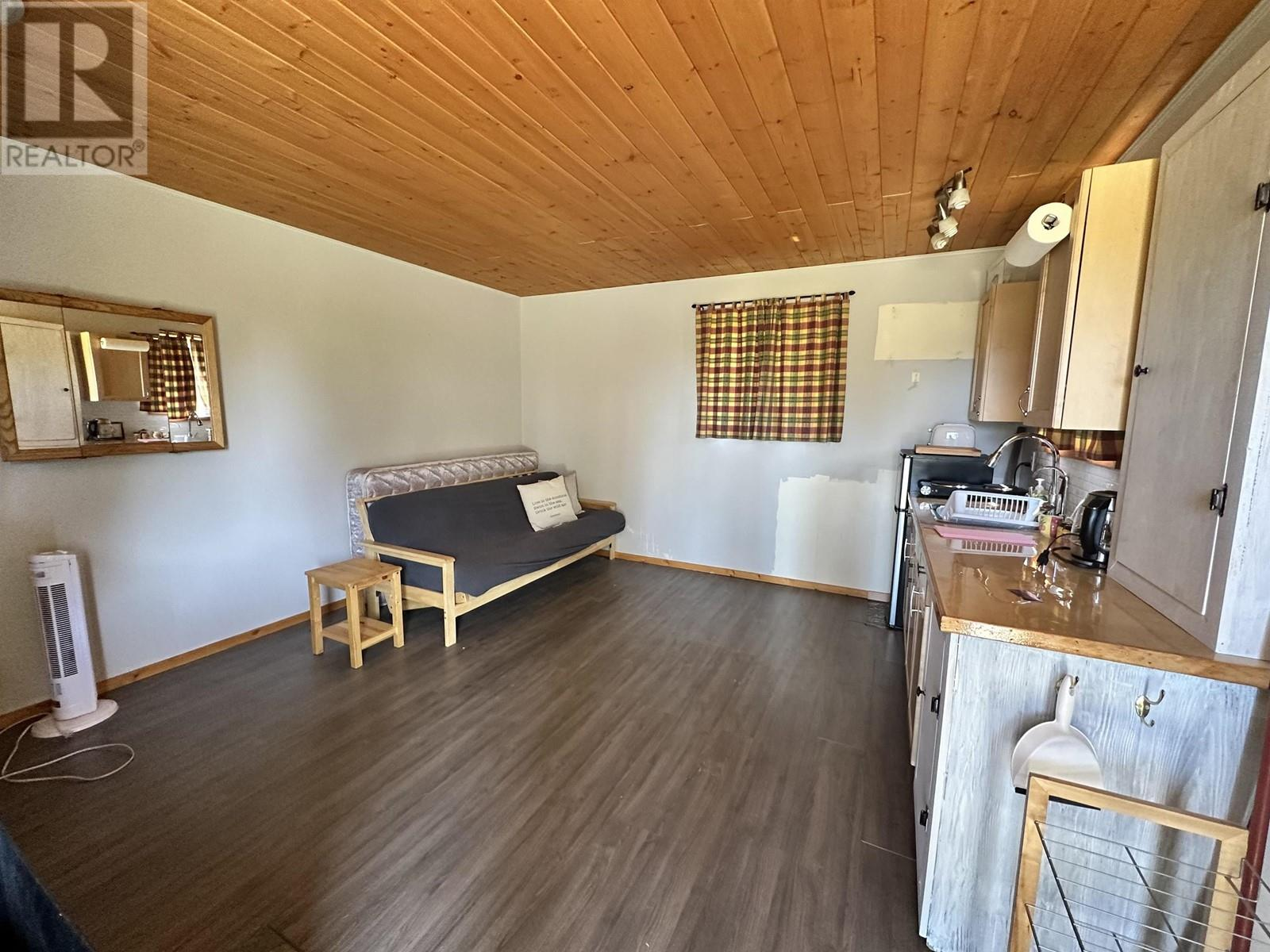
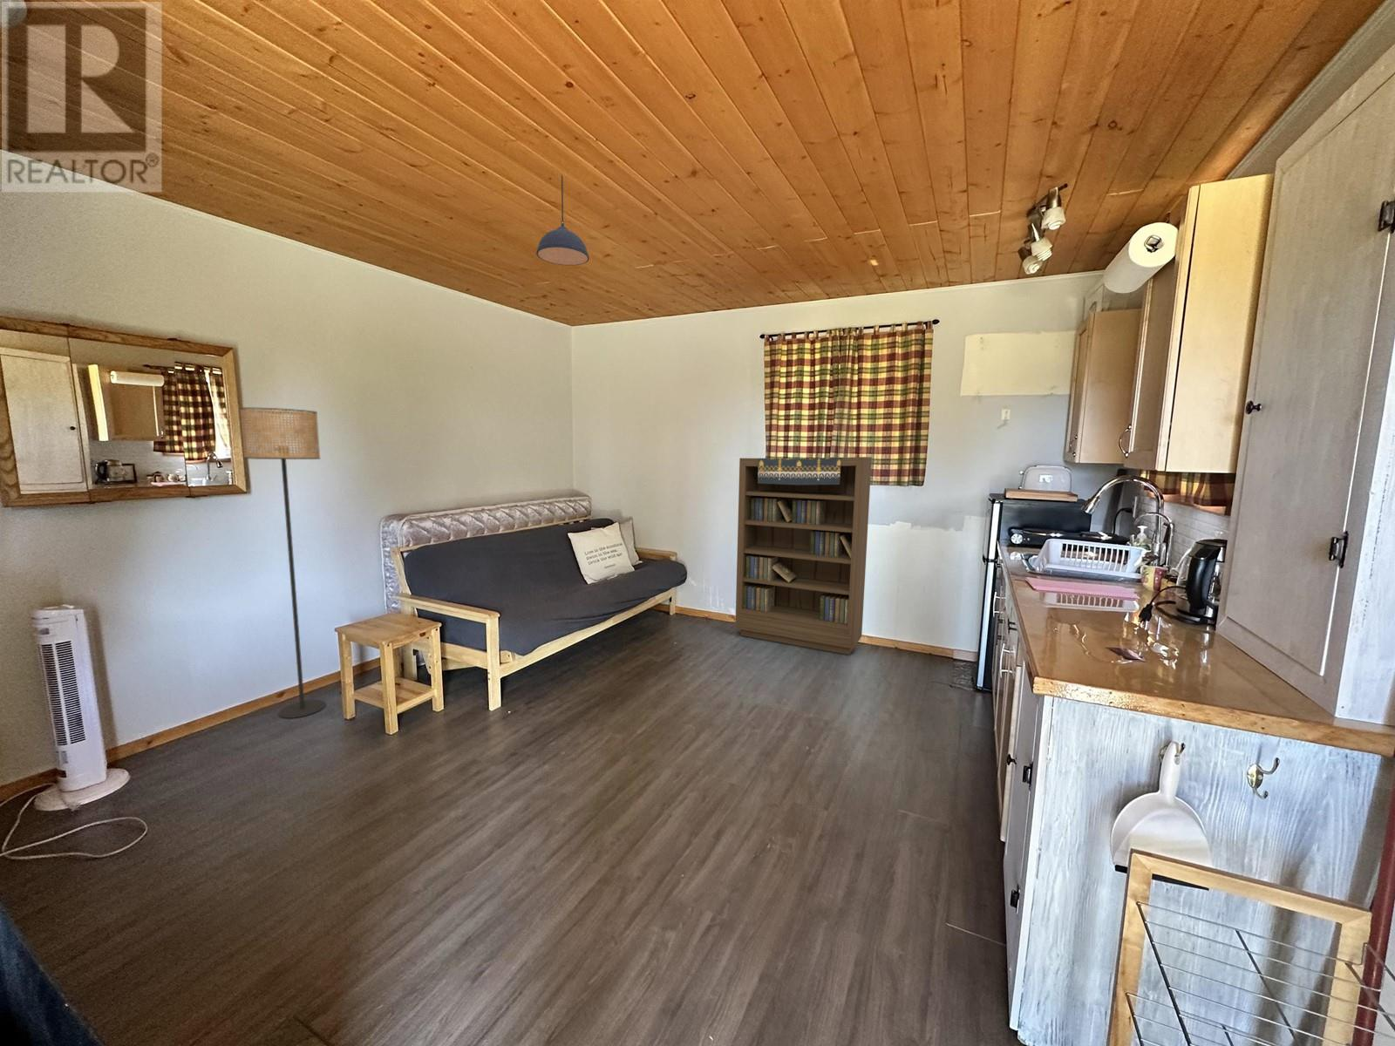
+ pendant light (562, 216)
+ floor lamp (291, 565)
+ bookcase (801, 549)
